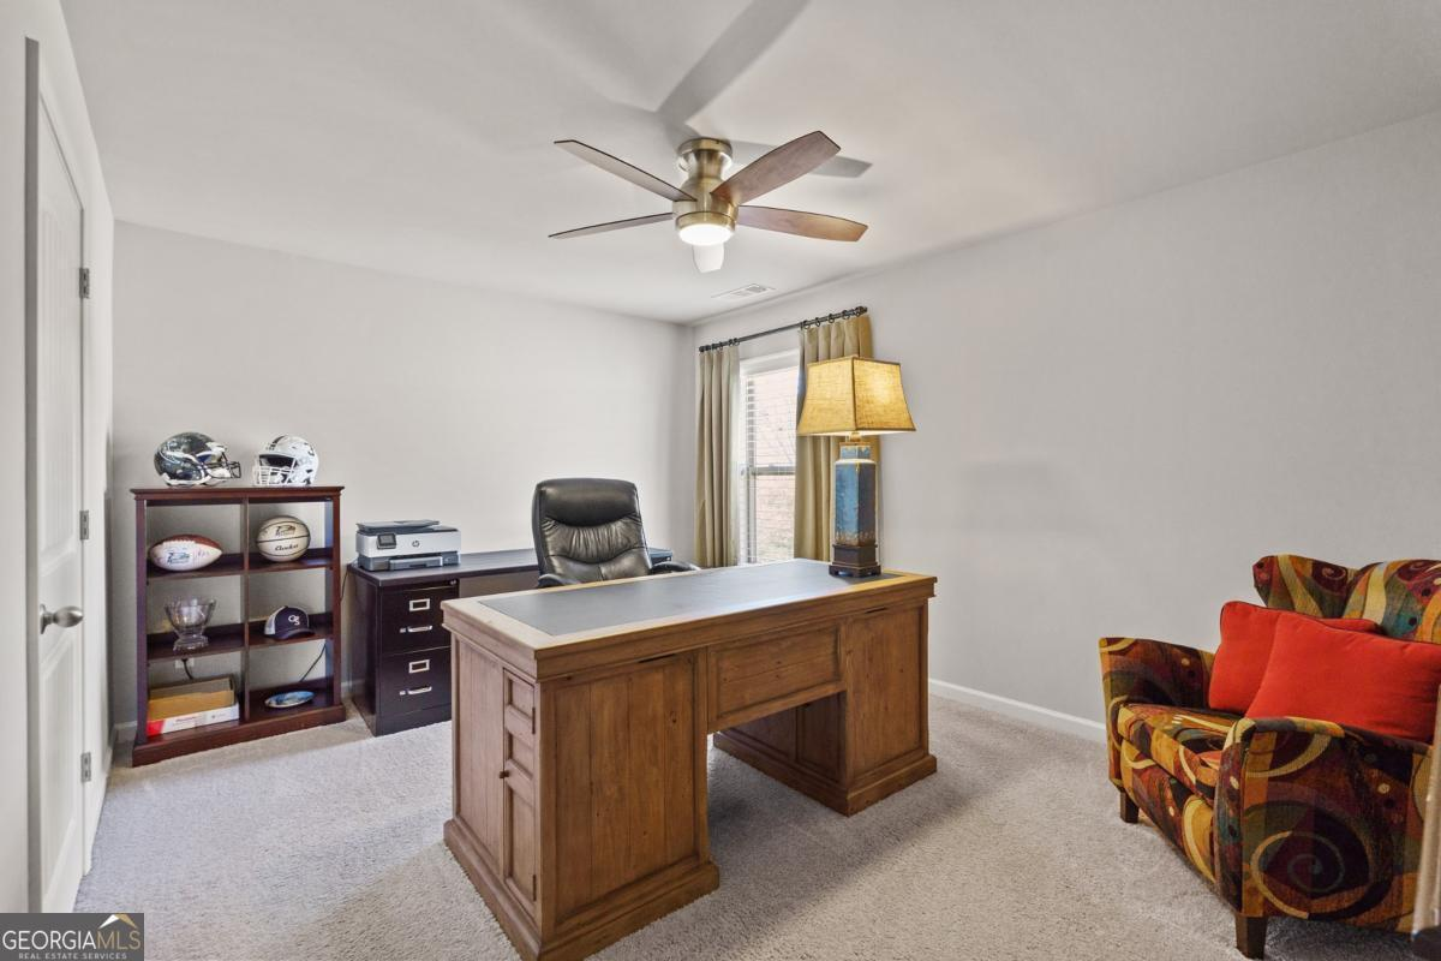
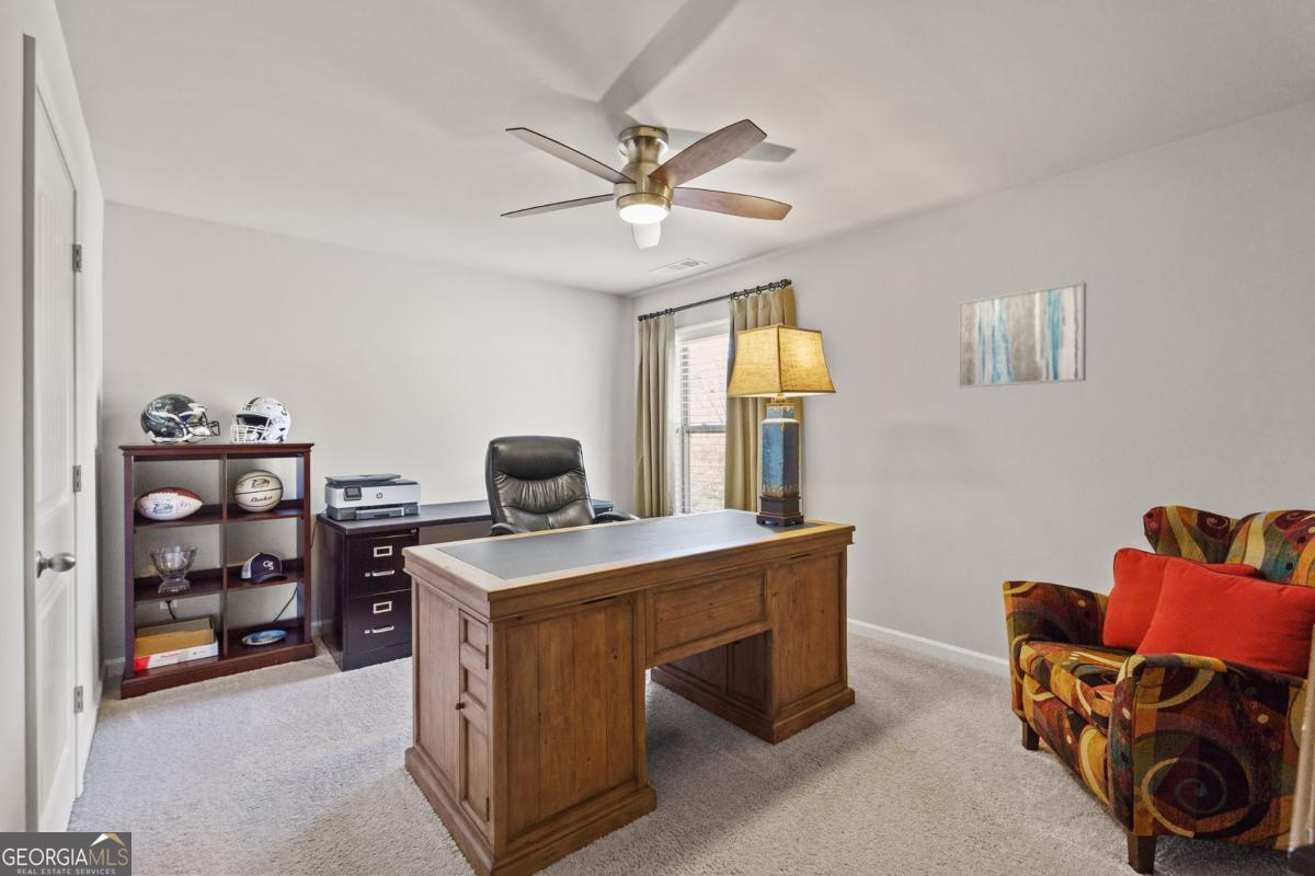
+ wall art (1018, 338)
